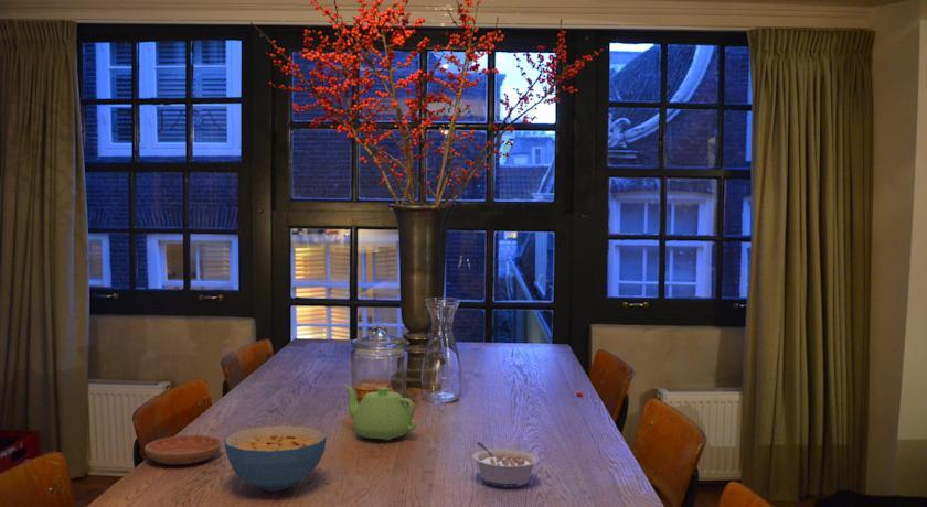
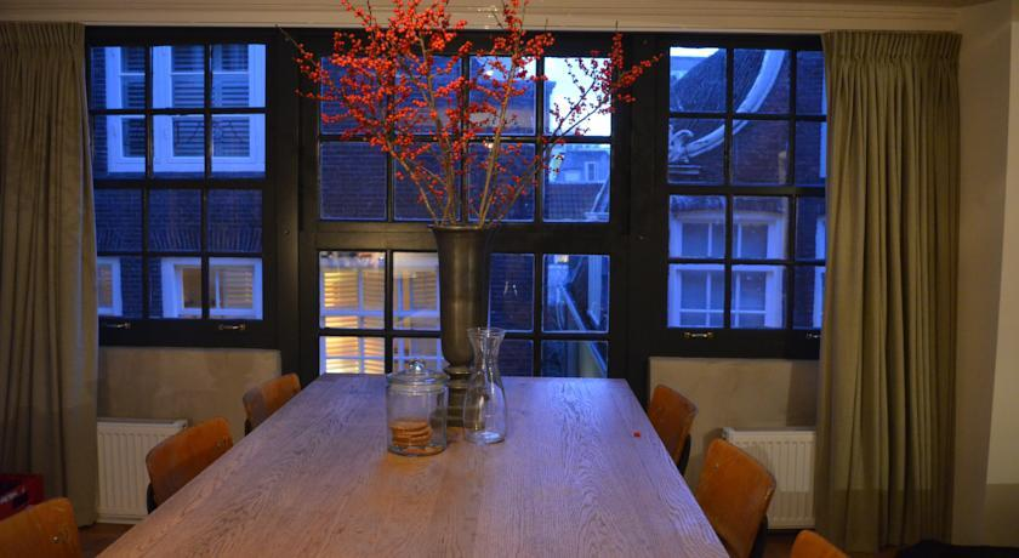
- legume (502, 466)
- teapot (379, 410)
- saucer (183, 450)
- cereal bowl (275, 462)
